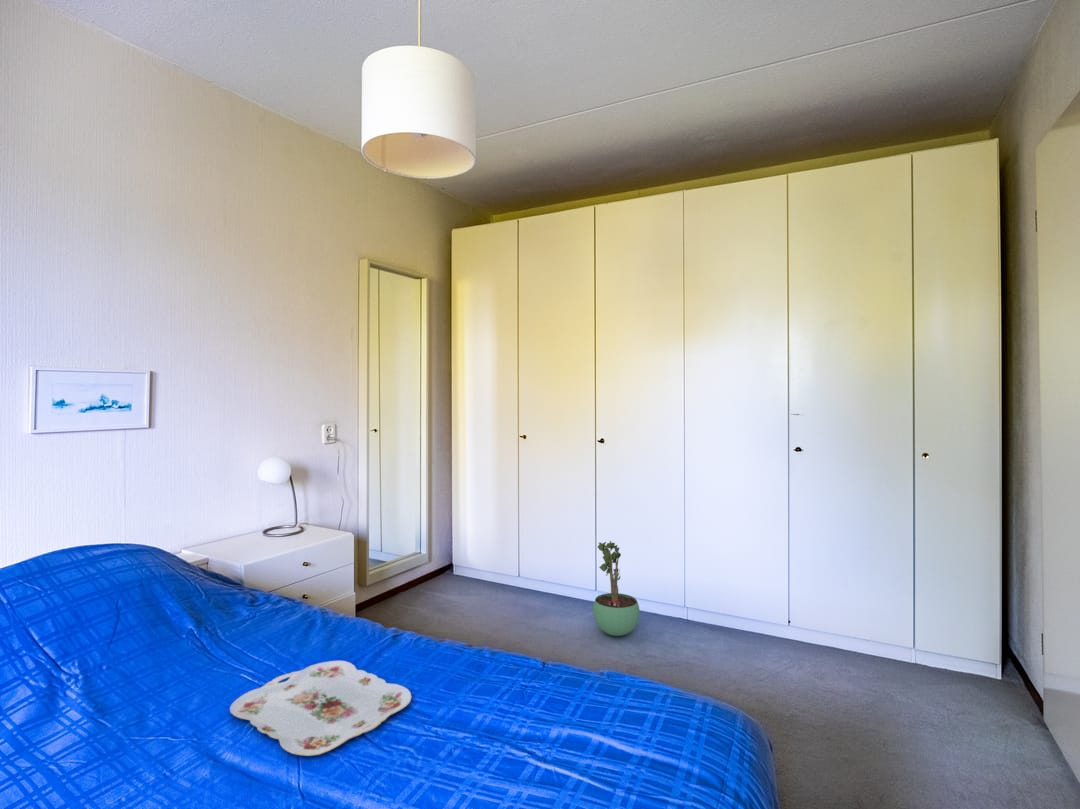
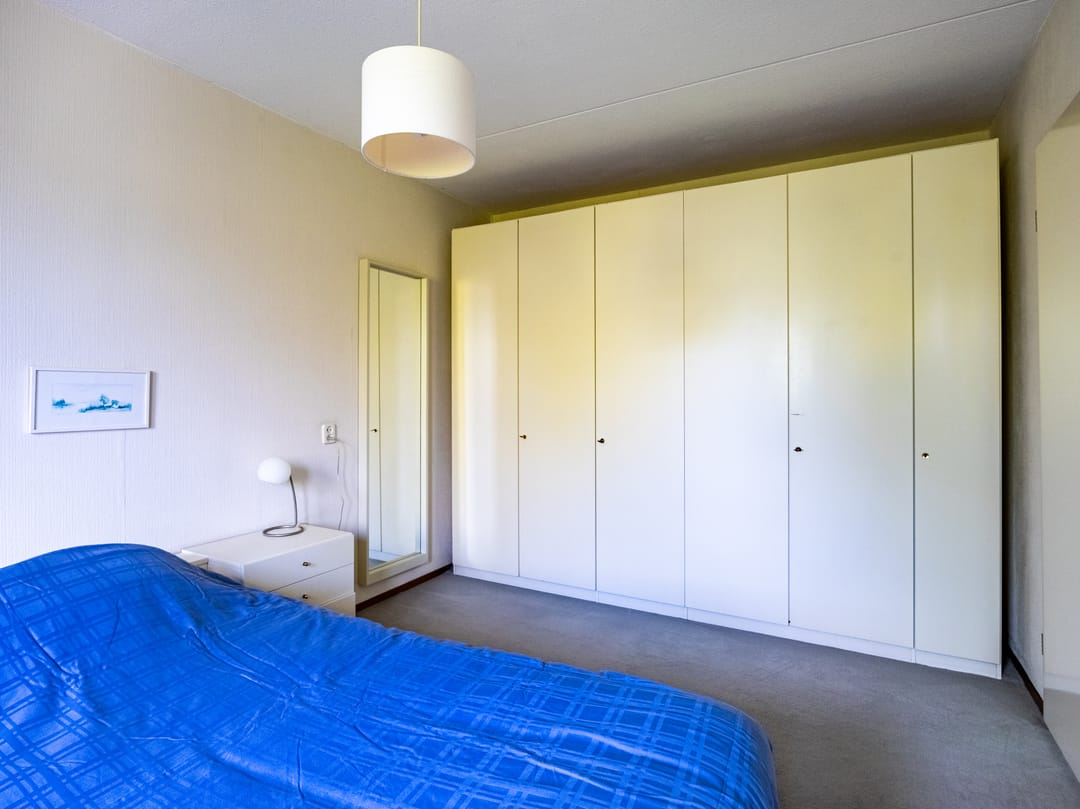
- potted plant (615, 588)
- serving tray (322, 702)
